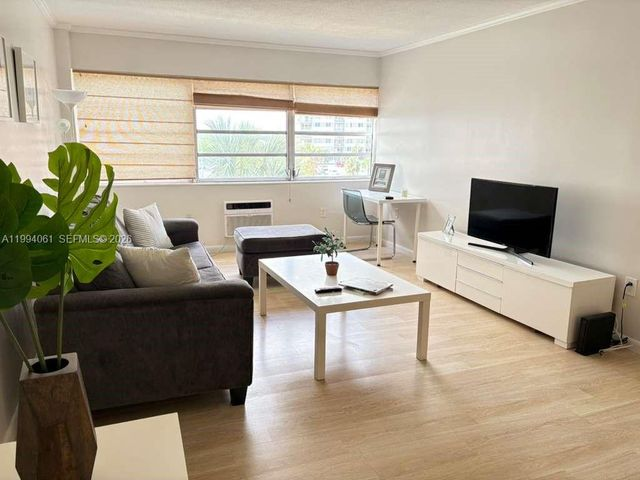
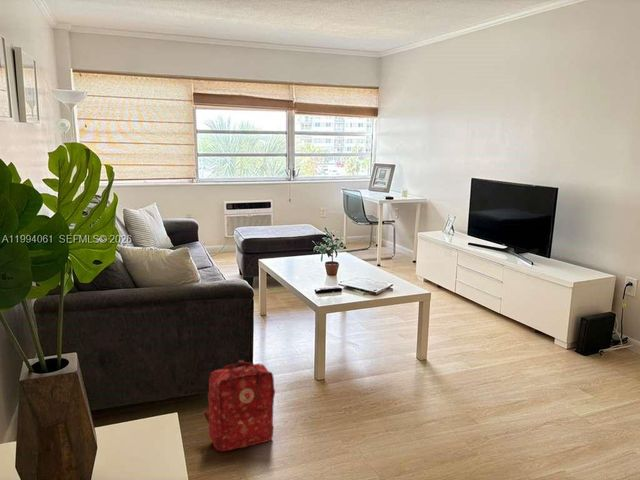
+ backpack (239, 398)
